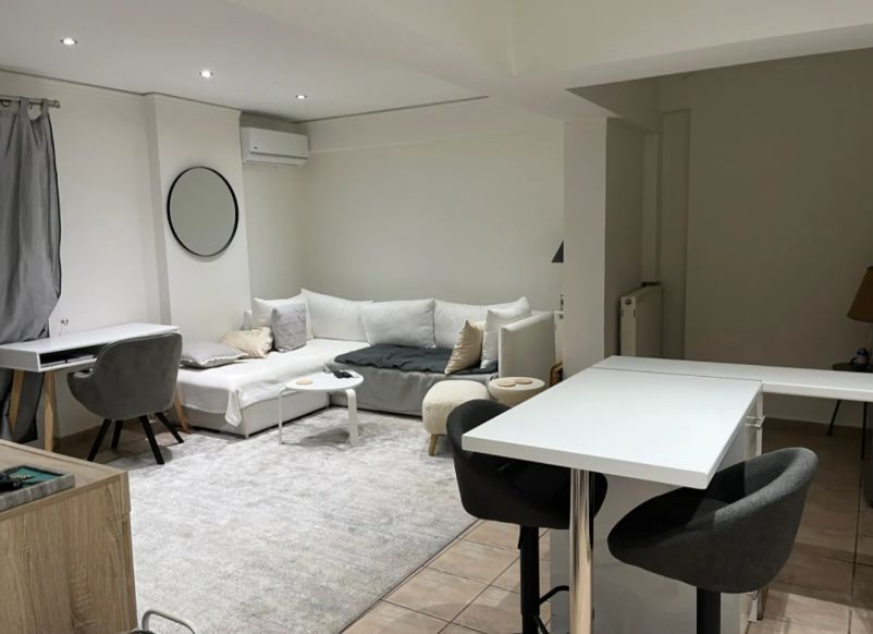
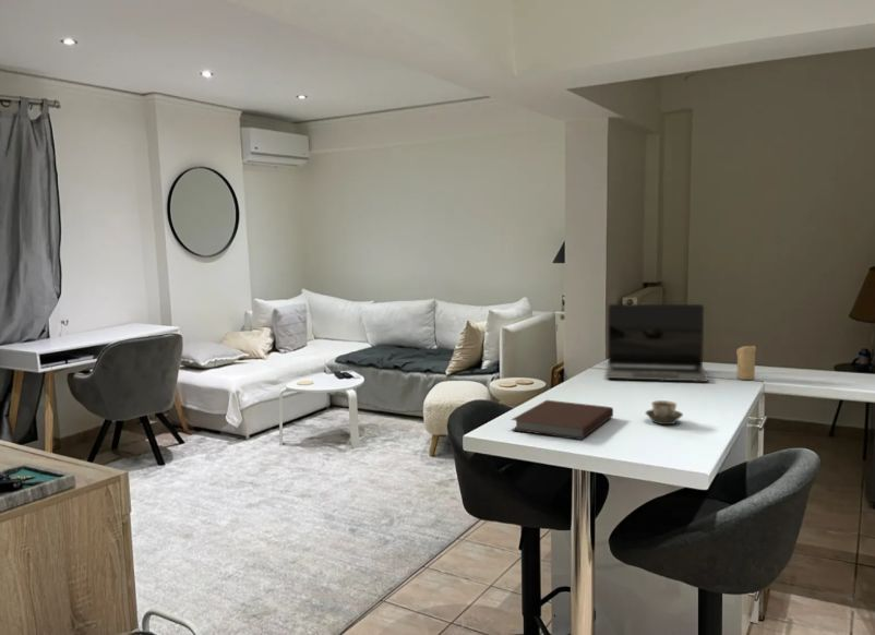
+ laptop (655, 340)
+ notebook (563, 418)
+ cup (663, 412)
+ candle (745, 361)
